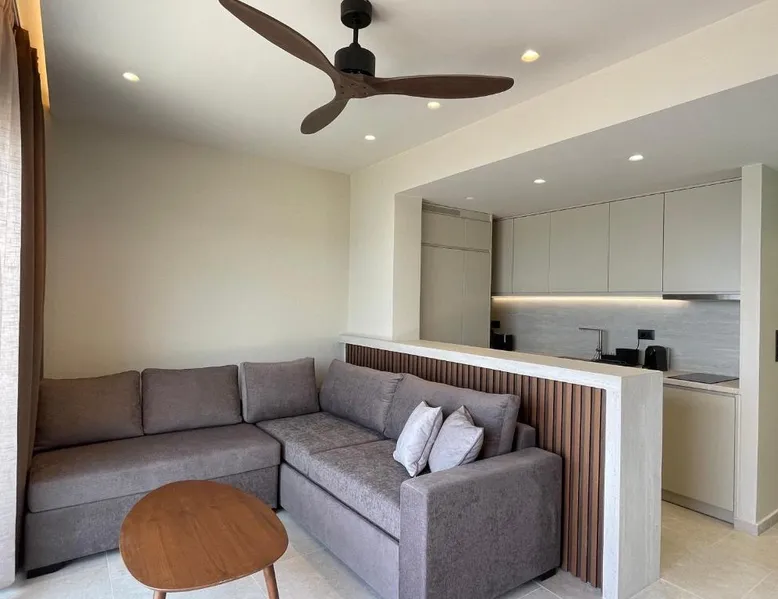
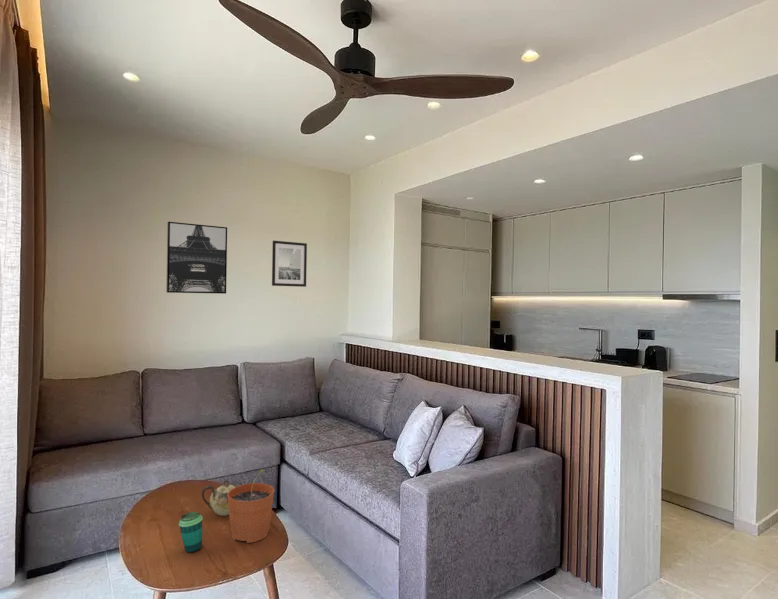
+ wall art (289, 264)
+ cup (190, 532)
+ plant pot (251, 502)
+ teapot (227, 496)
+ wall art (197, 258)
